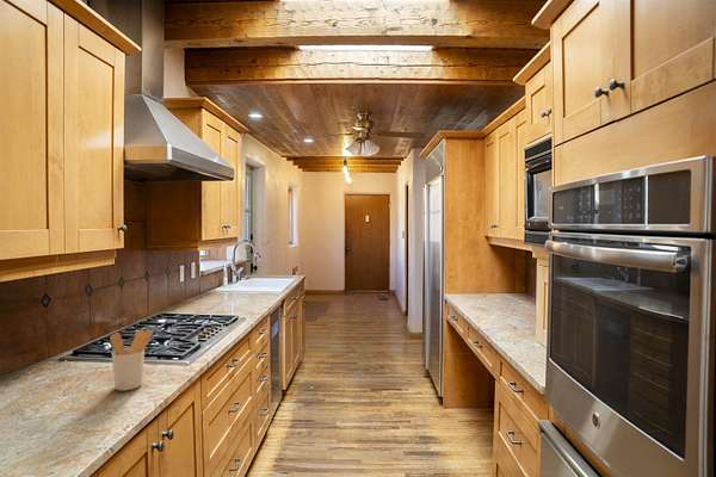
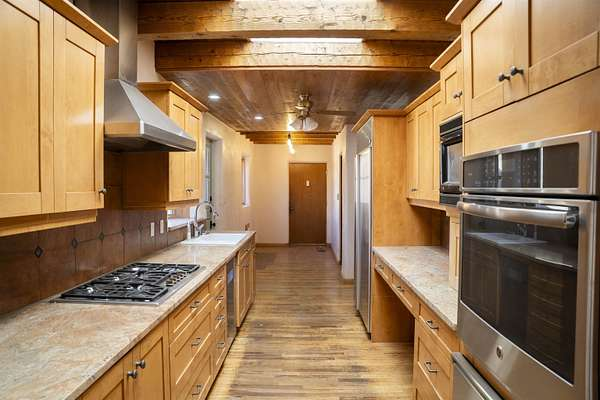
- utensil holder (134, 357)
